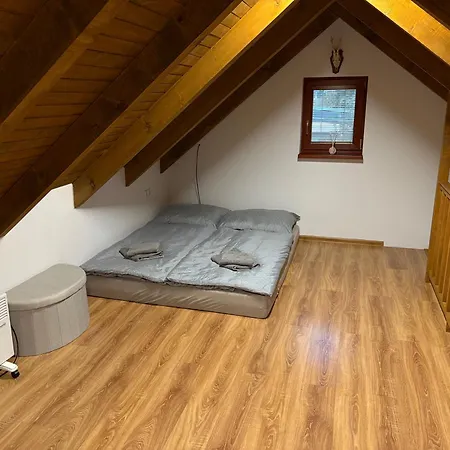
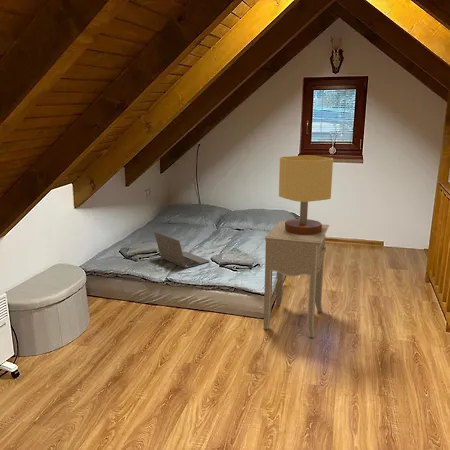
+ nightstand (297, 275)
+ laptop (180, 246)
+ table lamp (304, 194)
